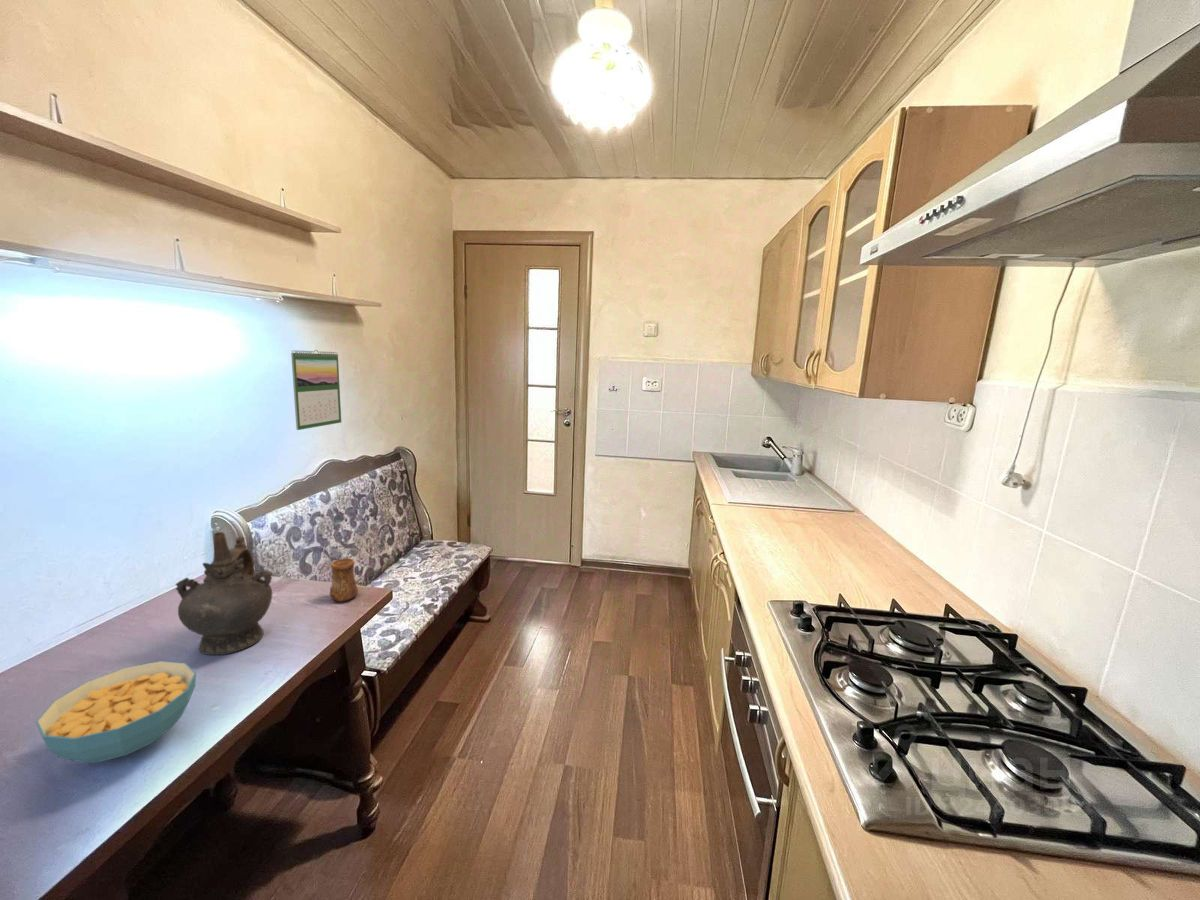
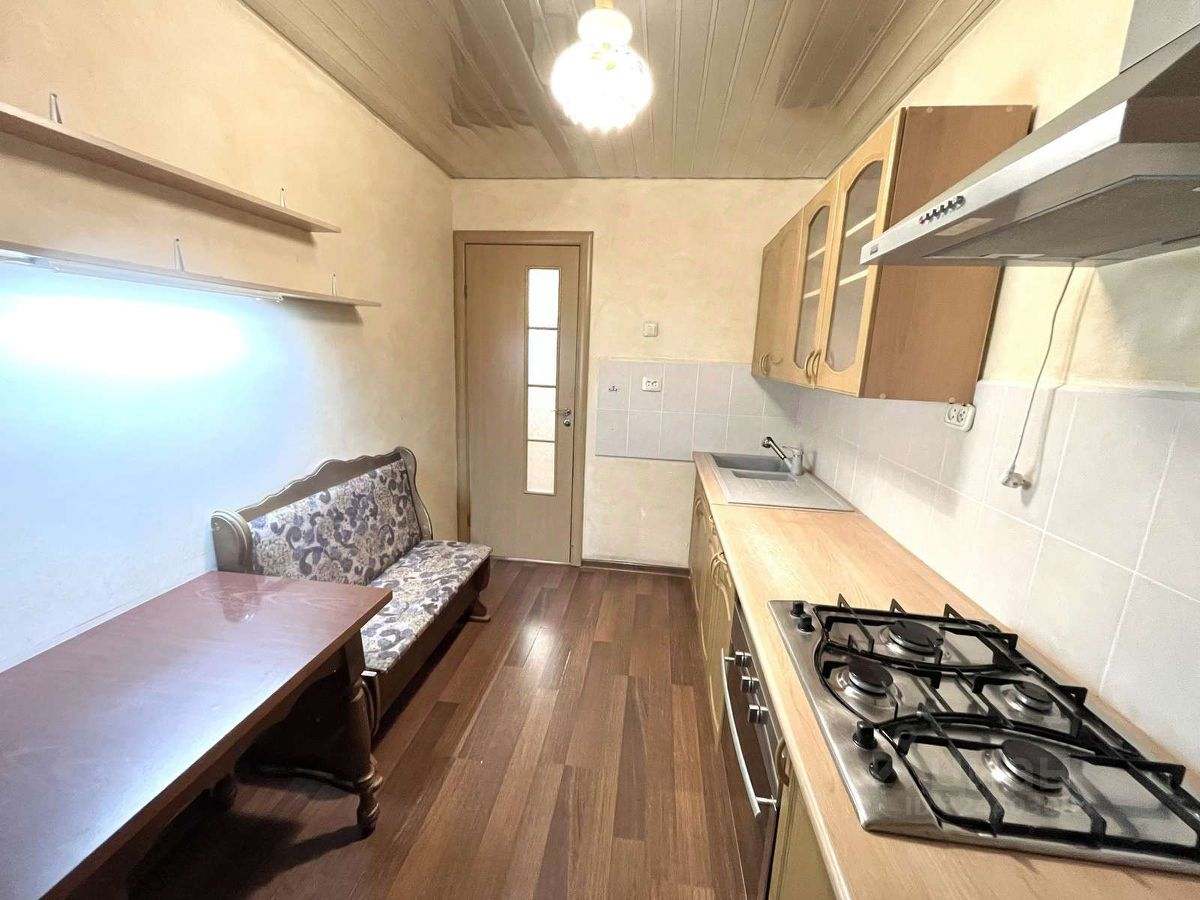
- cereal bowl (125, 719)
- ceremonial vessel (228, 586)
- calendar (318, 388)
- cup (343, 579)
